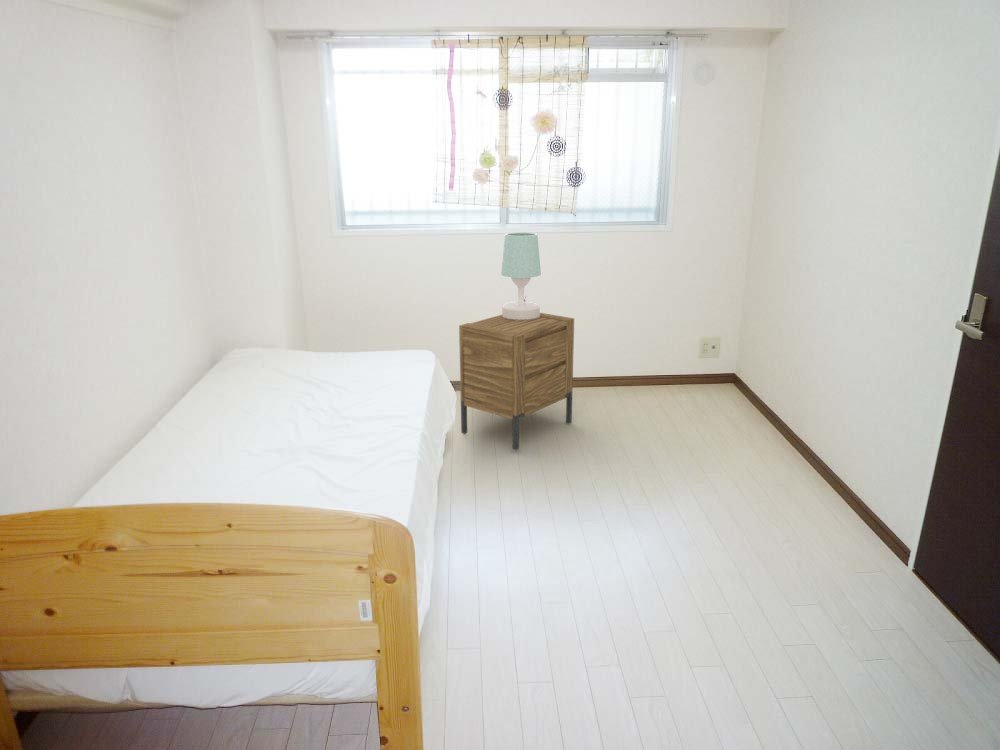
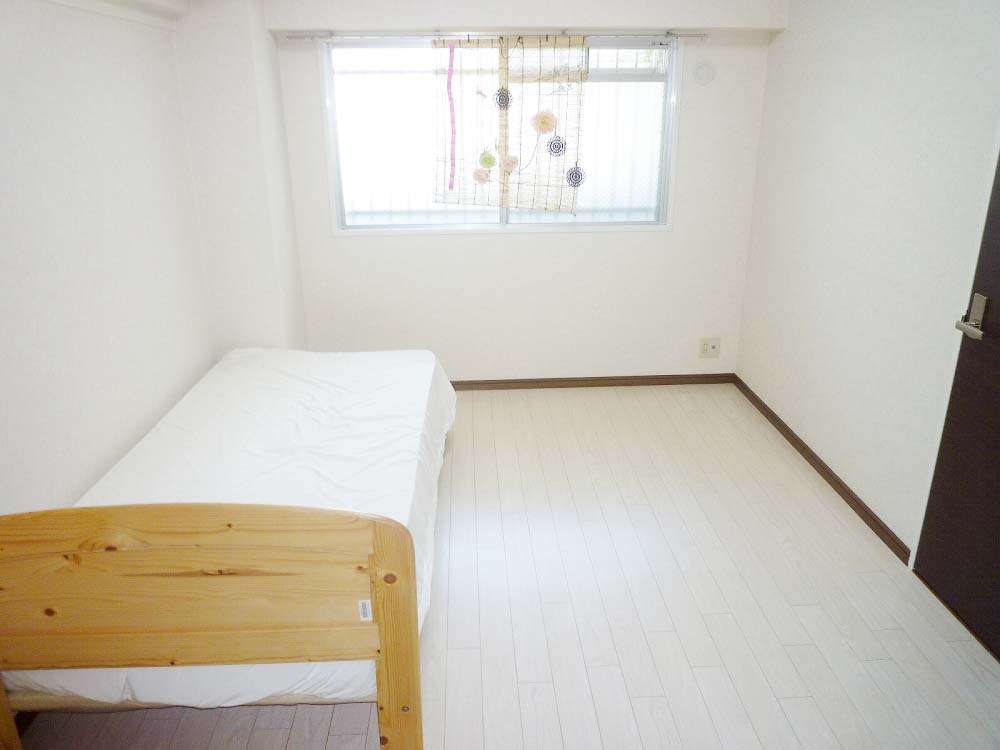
- nightstand (517, 376)
- table lamp (521, 275)
